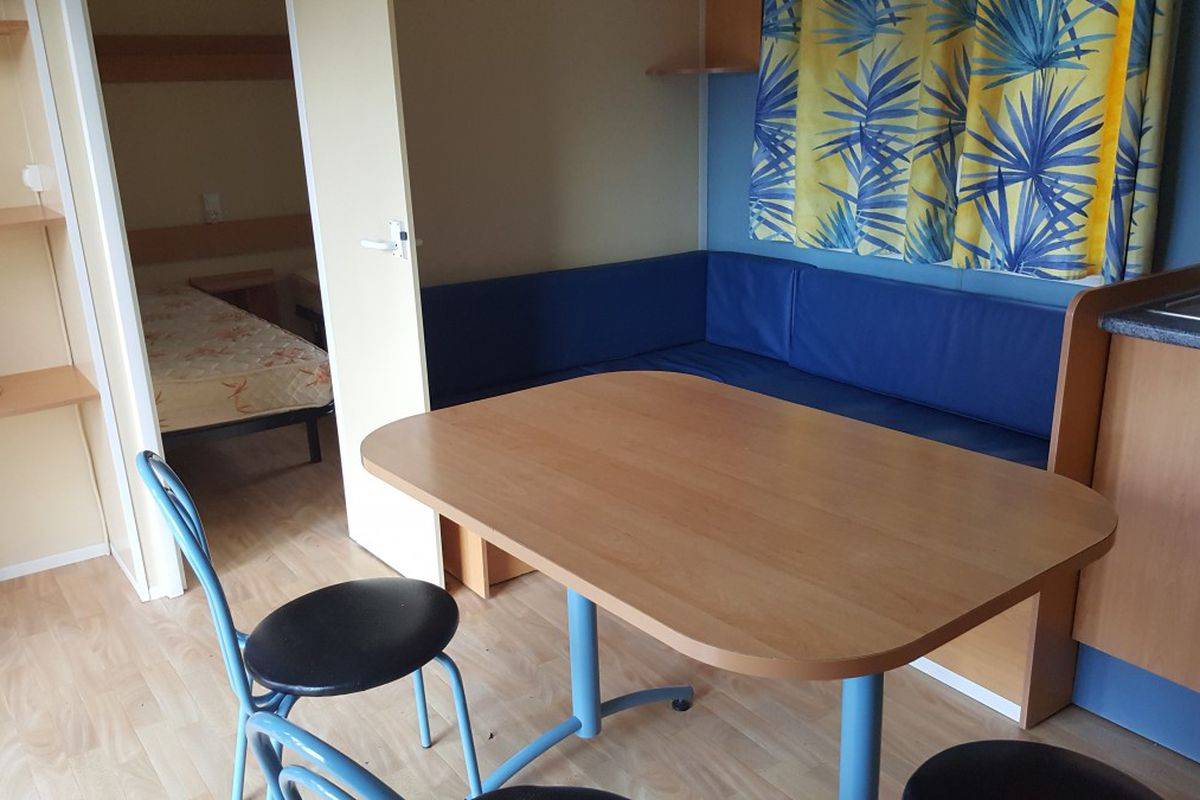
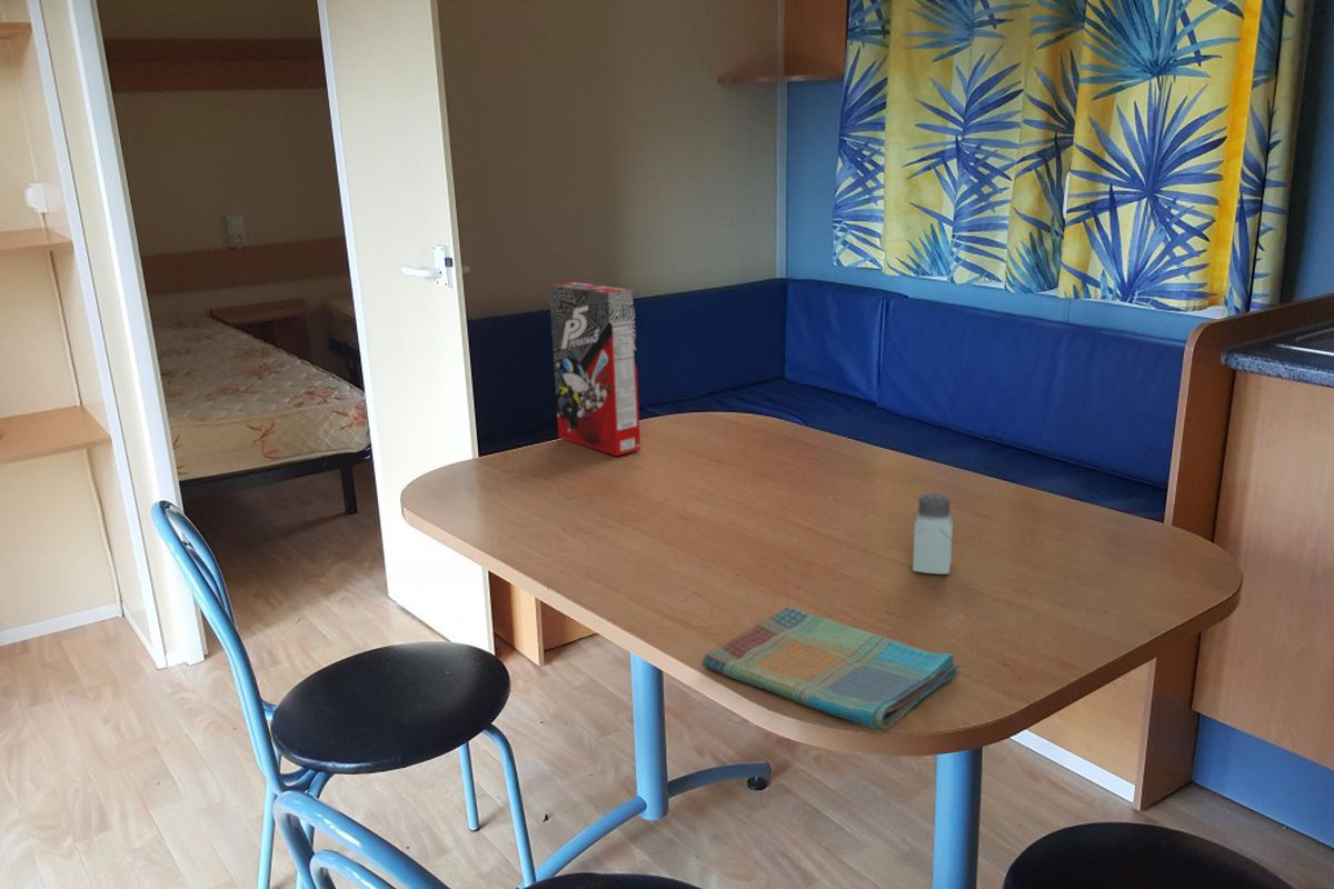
+ saltshaker (933, 532)
+ dish towel (828, 661)
+ cereal box (594, 367)
